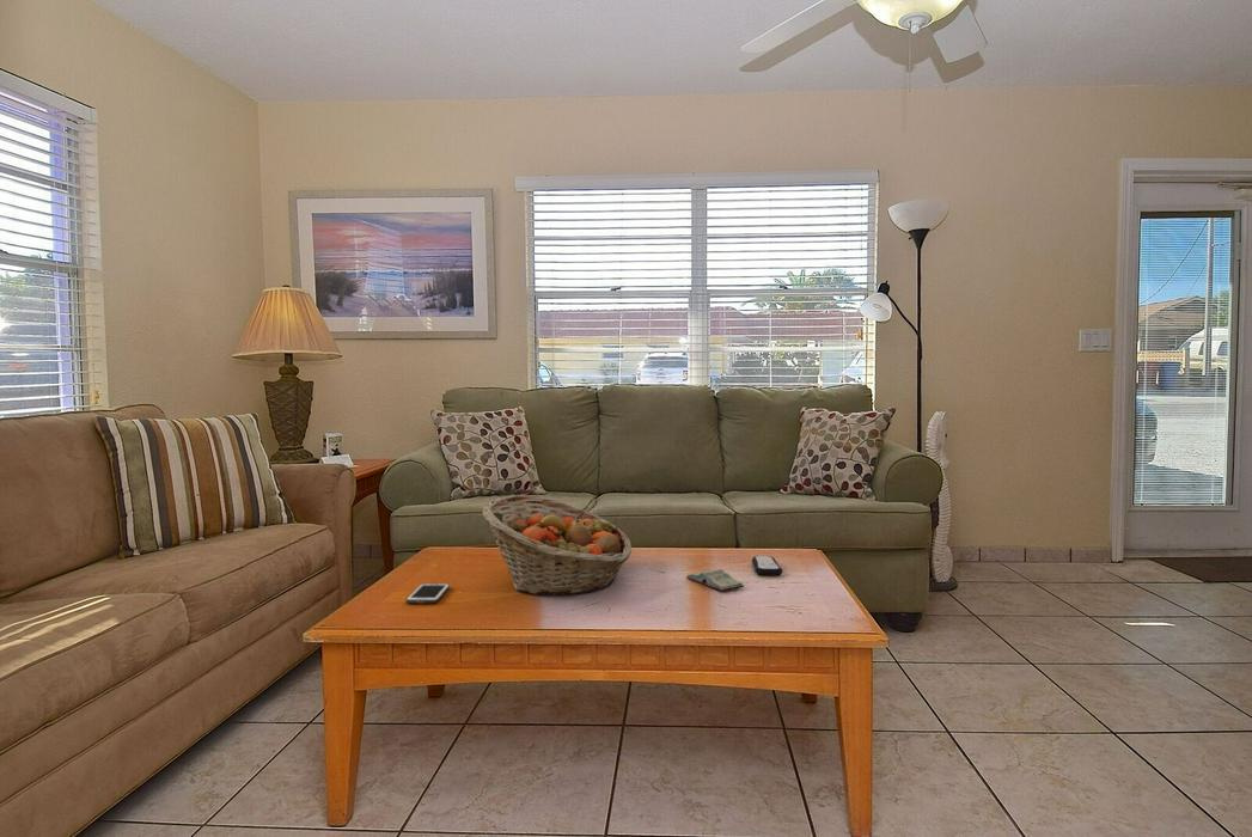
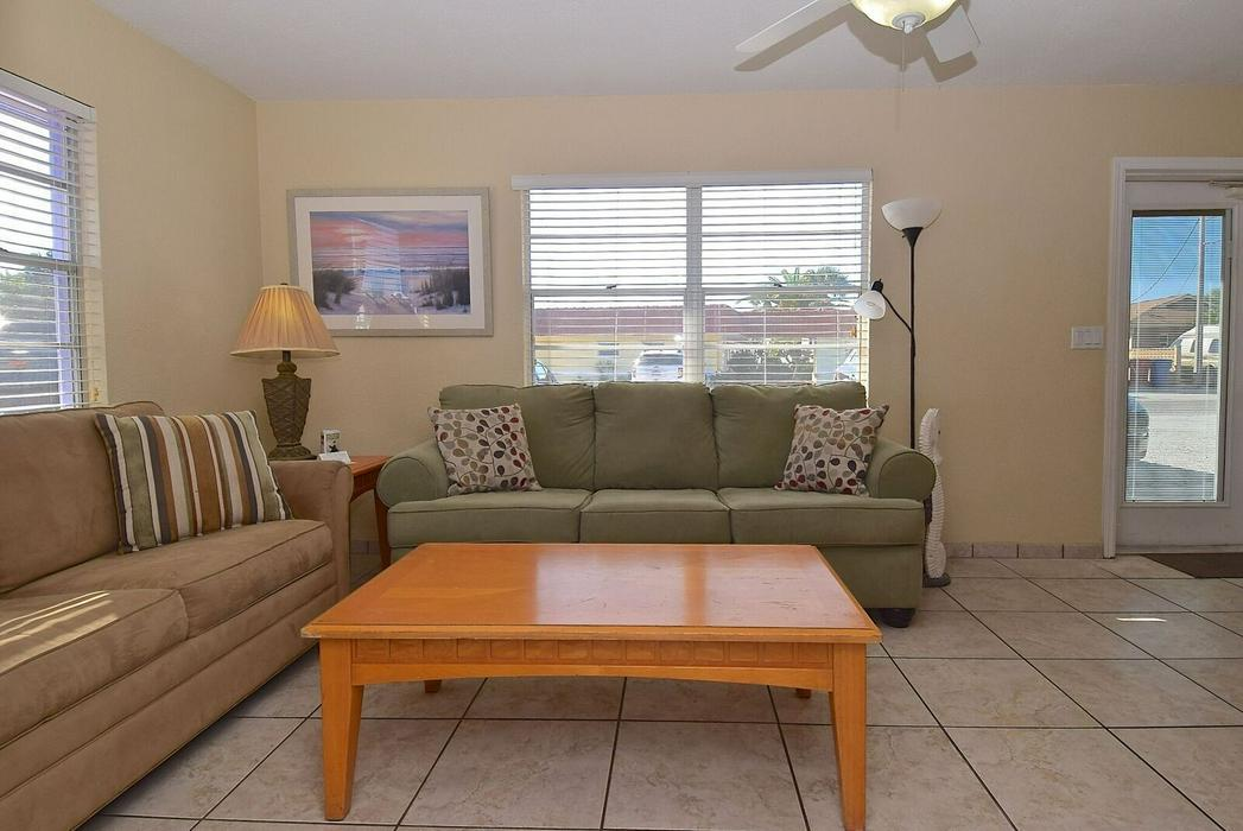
- cell phone (428, 593)
- remote control (765, 564)
- book (714, 576)
- fruit basket (558, 539)
